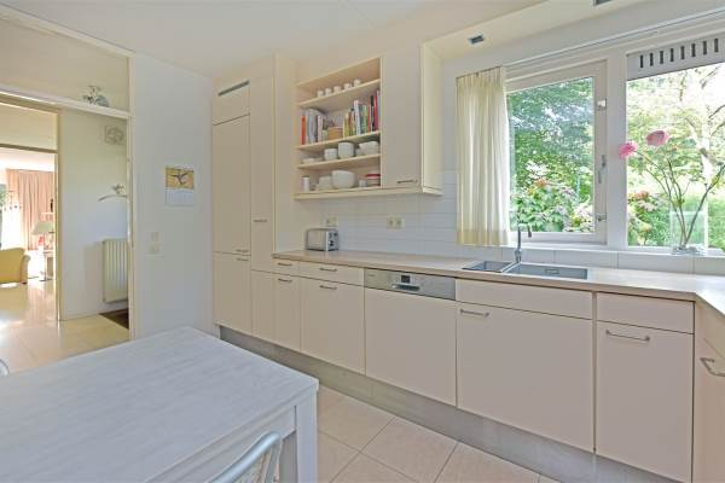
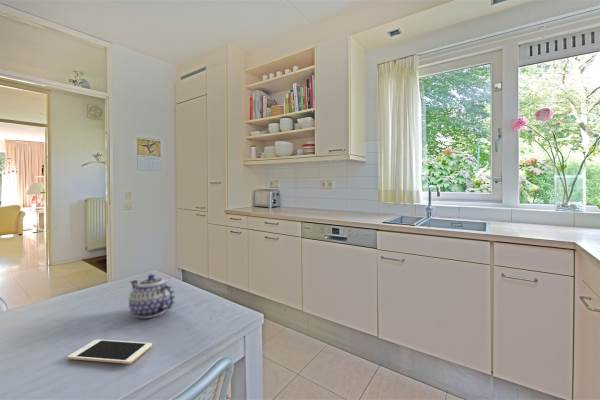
+ teapot (151, 293)
+ cell phone (111, 350)
